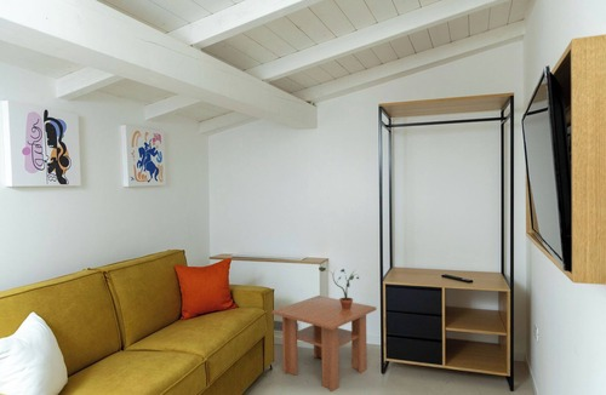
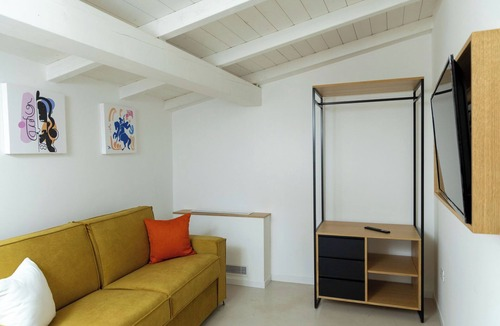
- coffee table (325, 339)
- potted plant (341, 286)
